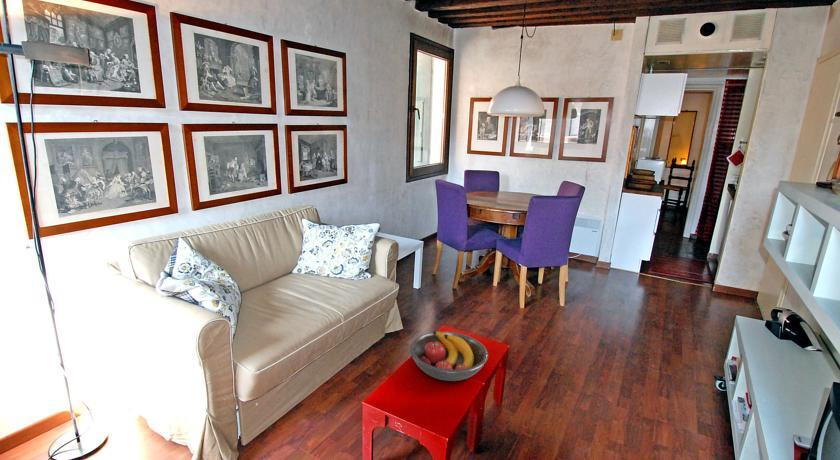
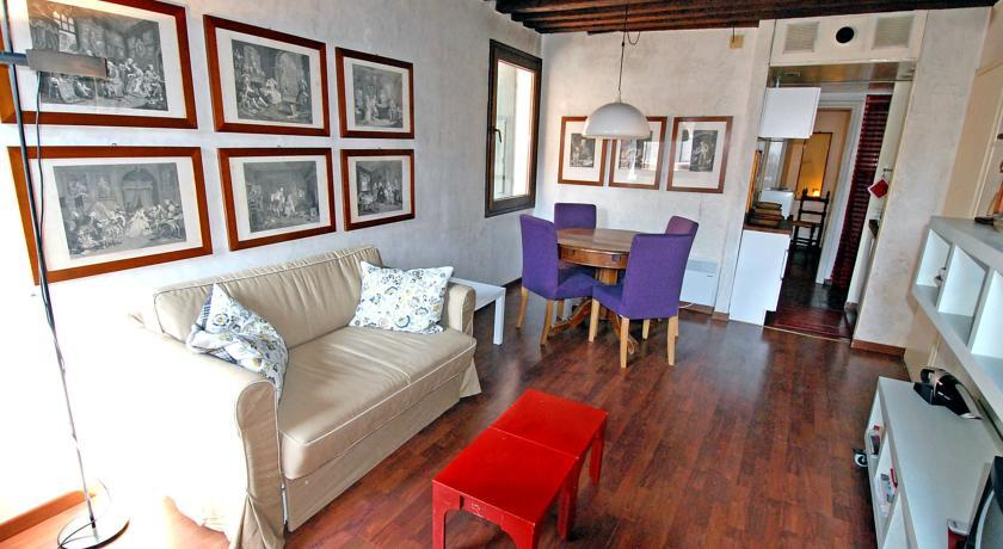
- fruit bowl (448, 357)
